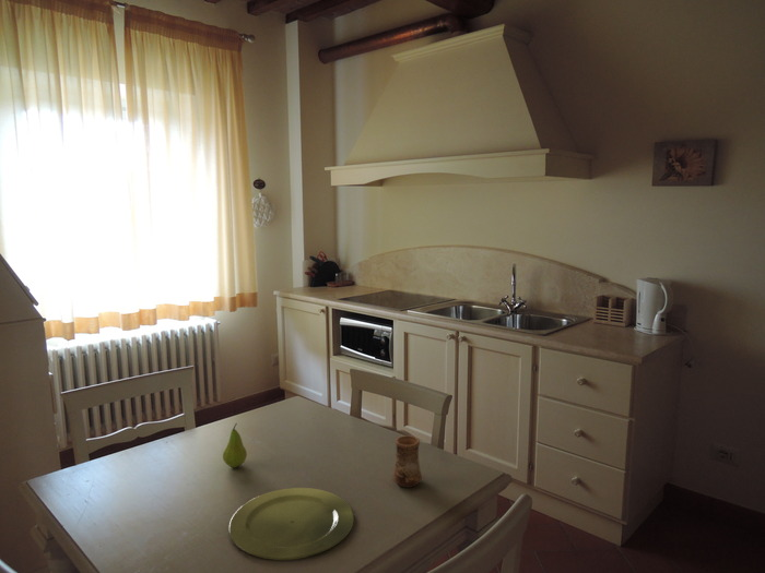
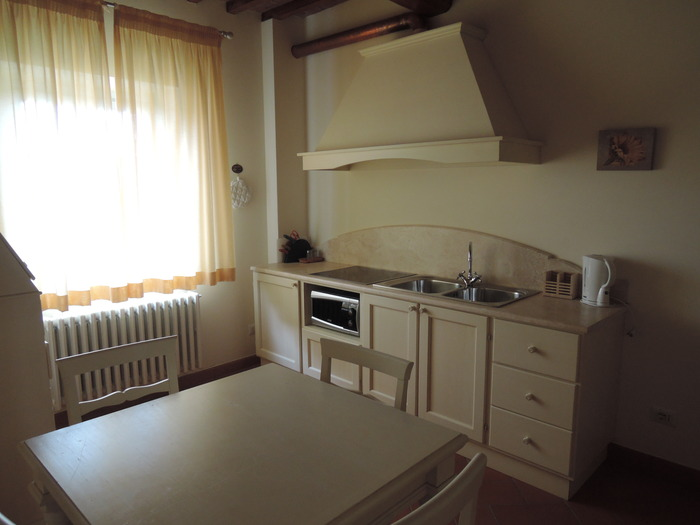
- fruit (234, 444)
- cup (407, 461)
- plate (292, 520)
